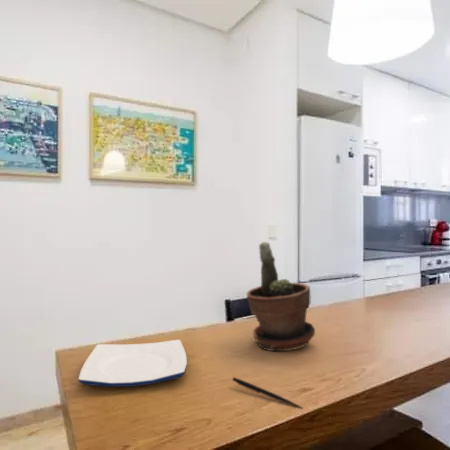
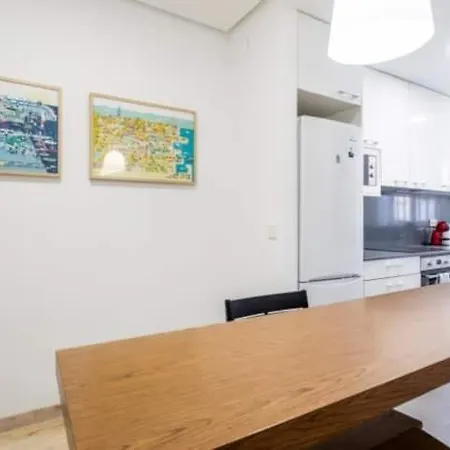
- potted plant (280, 293)
- pen (265, 392)
- plate (136, 363)
